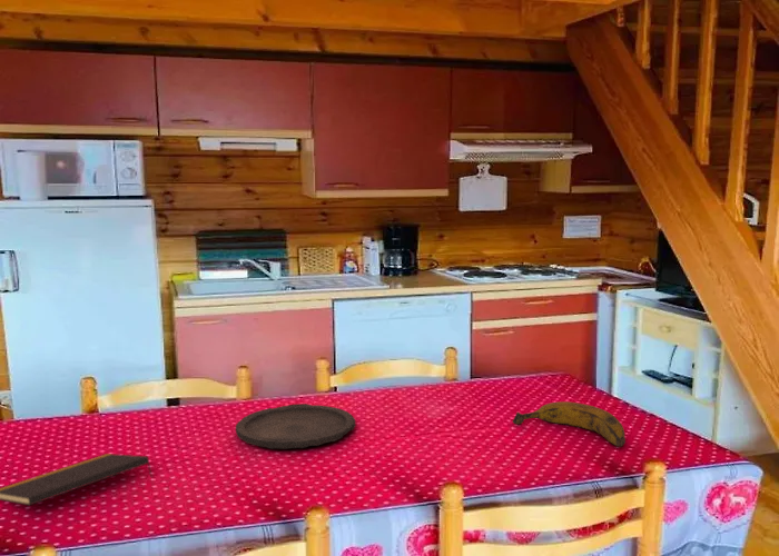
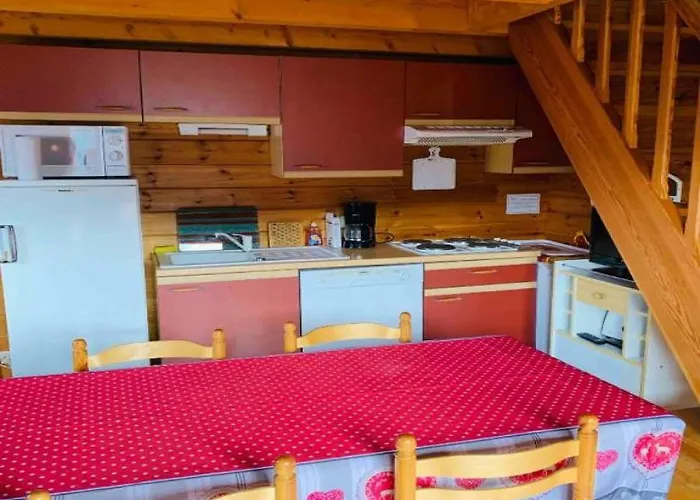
- banana (570, 423)
- plate (296, 426)
- notepad (71, 476)
